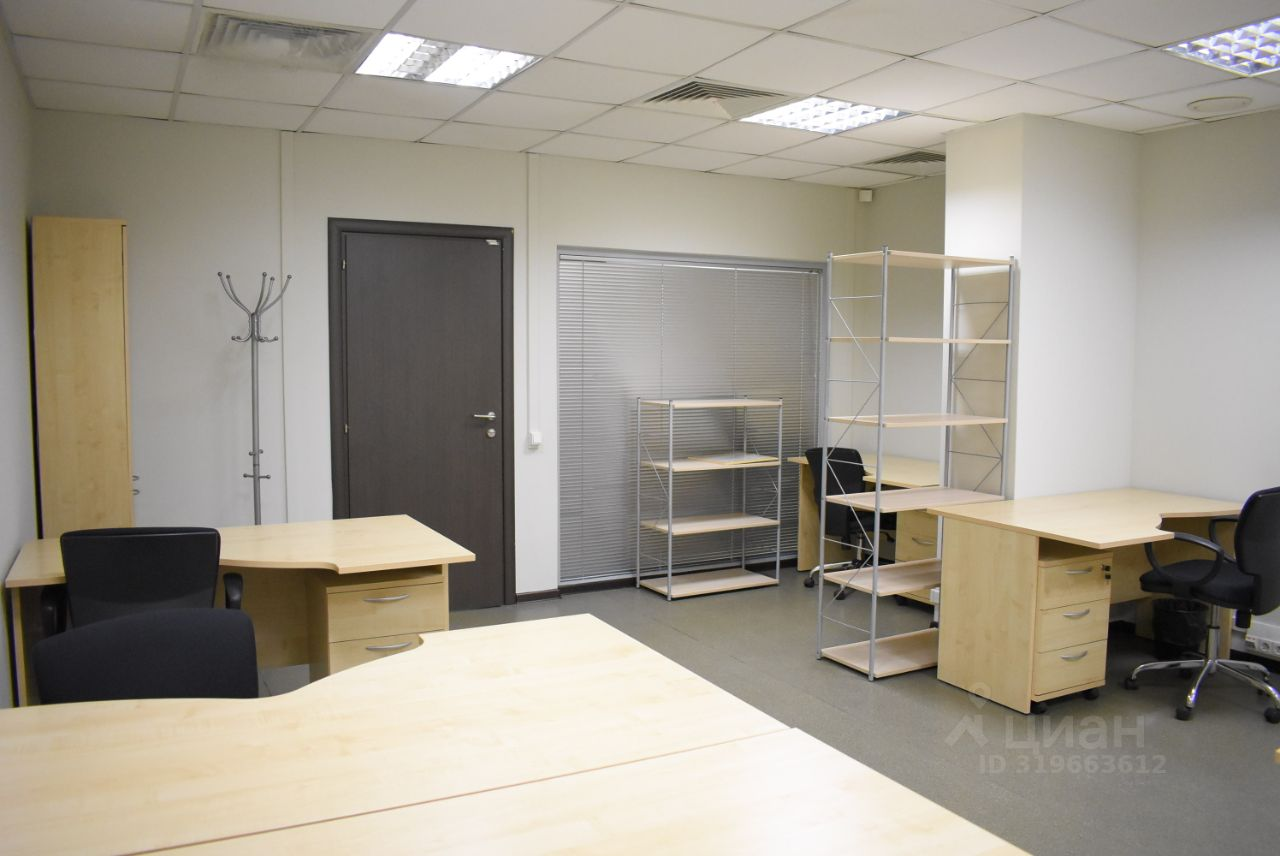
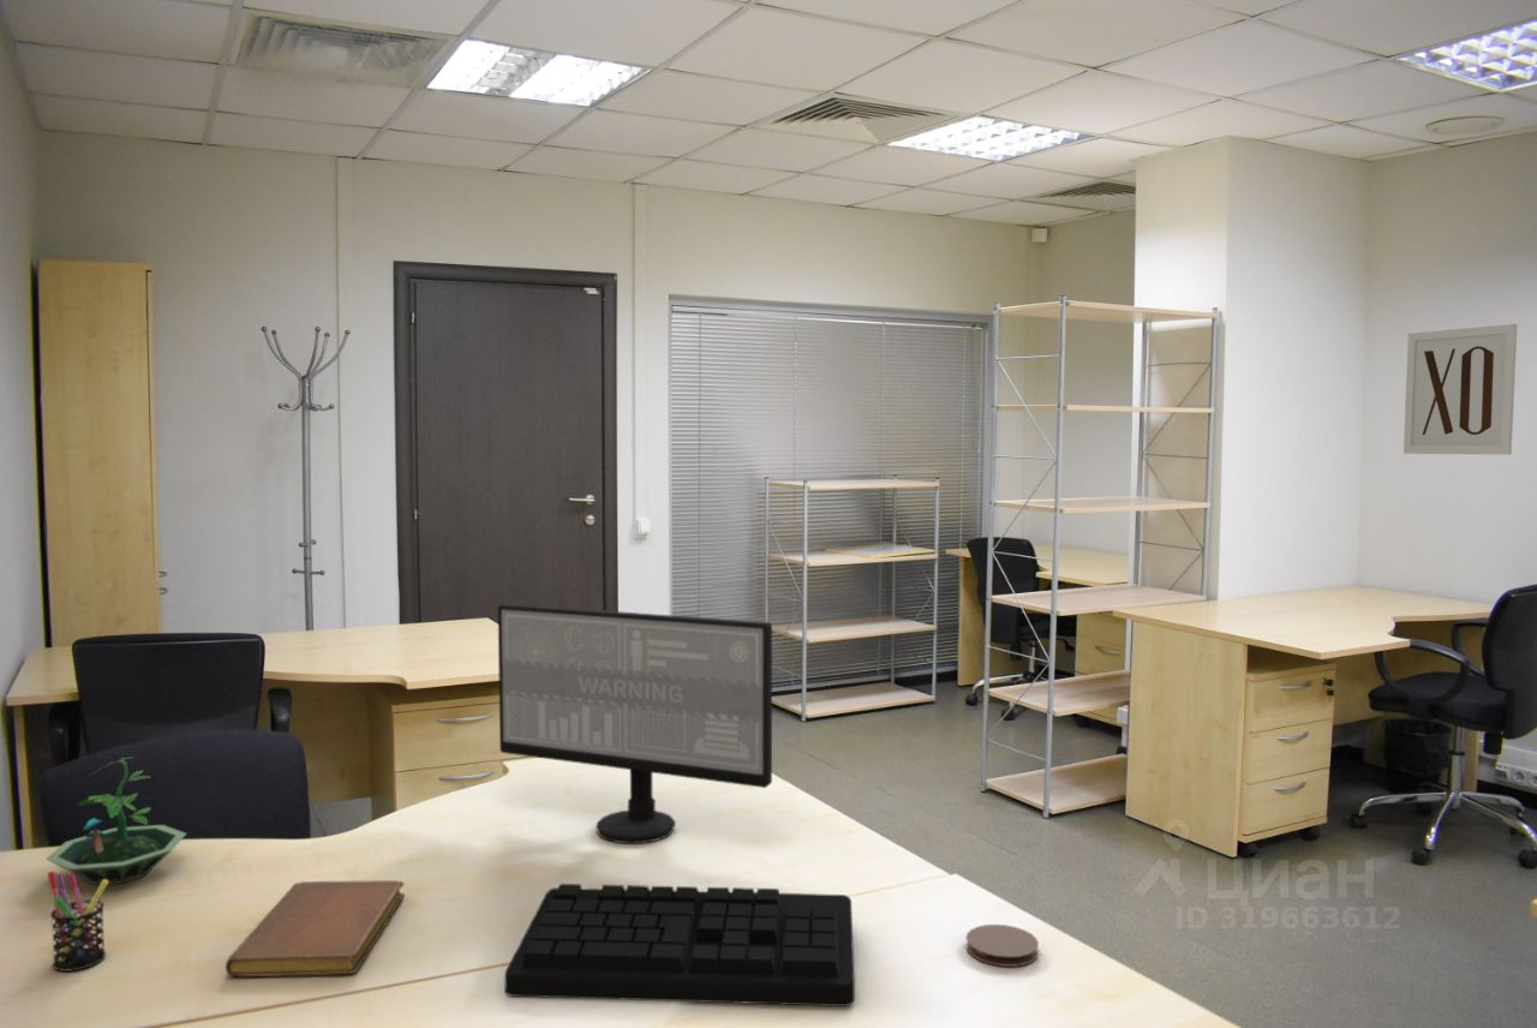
+ computer monitor (634, 721)
+ notebook (322, 924)
+ pen holder (71, 918)
+ wall art (1458, 392)
+ coaster (1001, 944)
+ keyboard (688, 936)
+ terrarium (119, 784)
